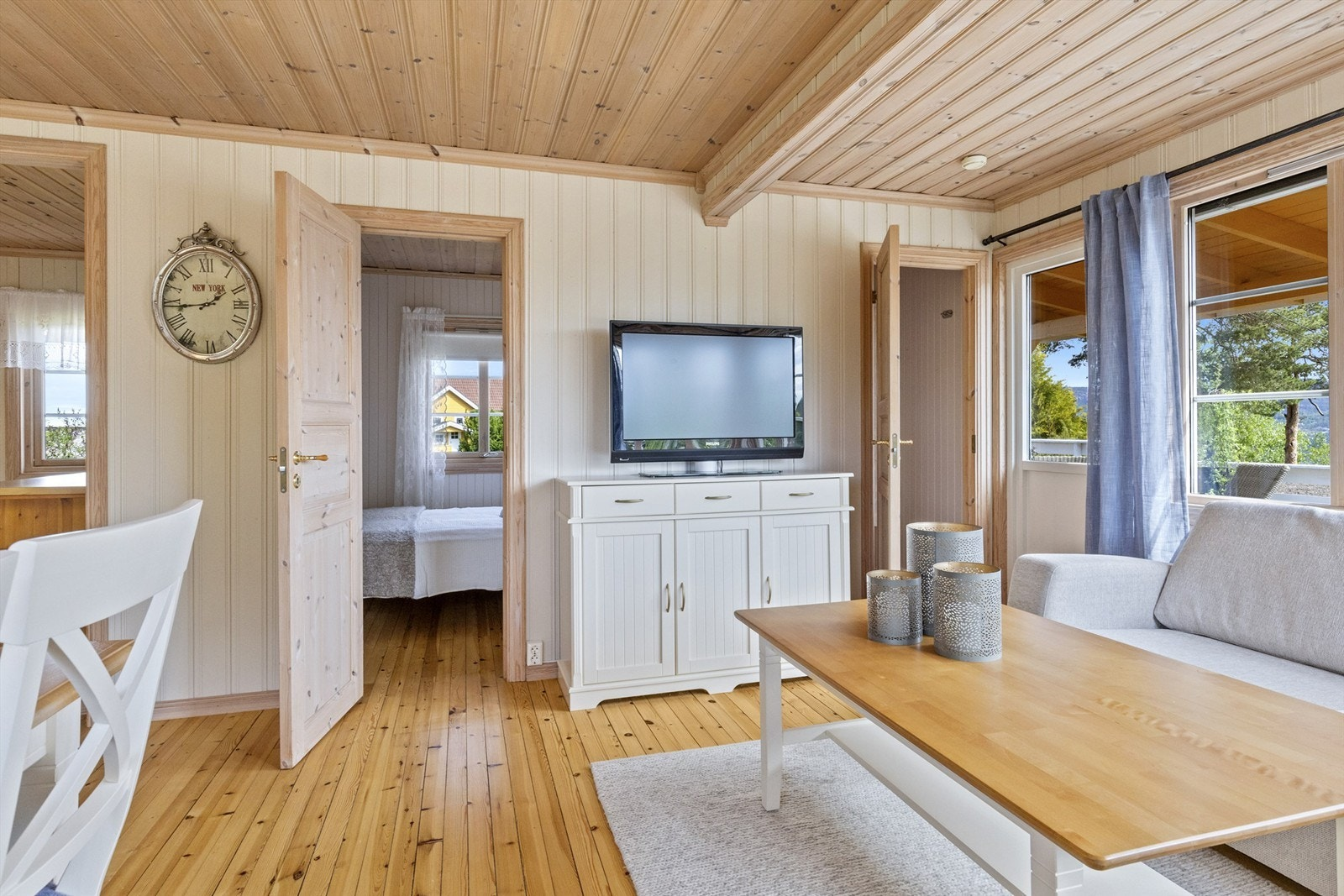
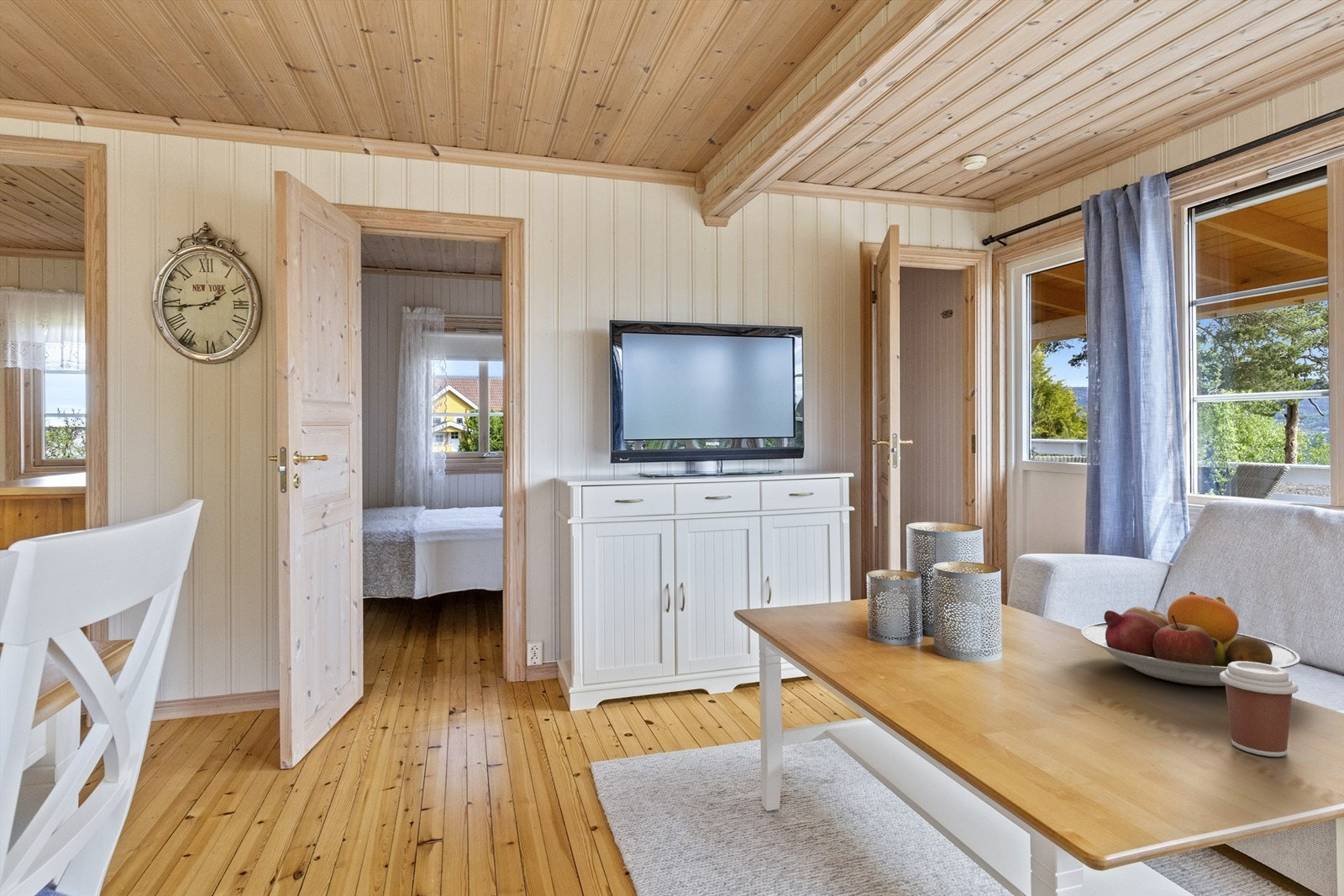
+ fruit bowl (1182, 635)
+ coffee cup (1257, 707)
